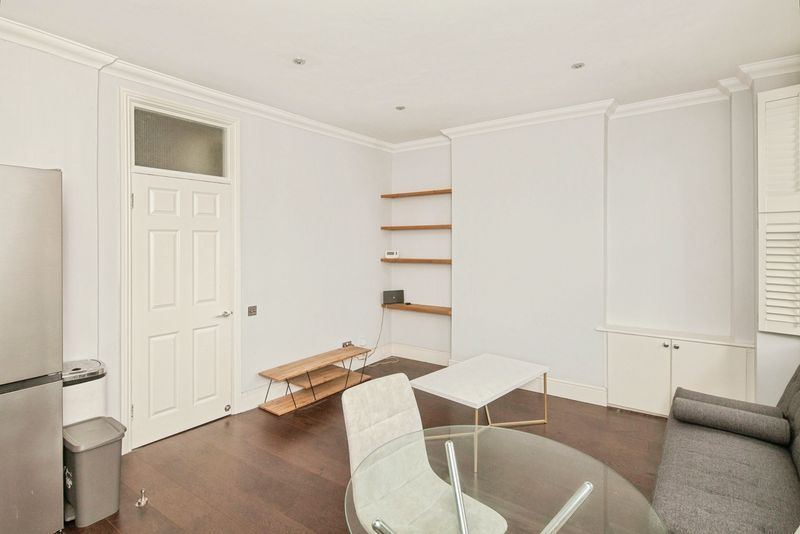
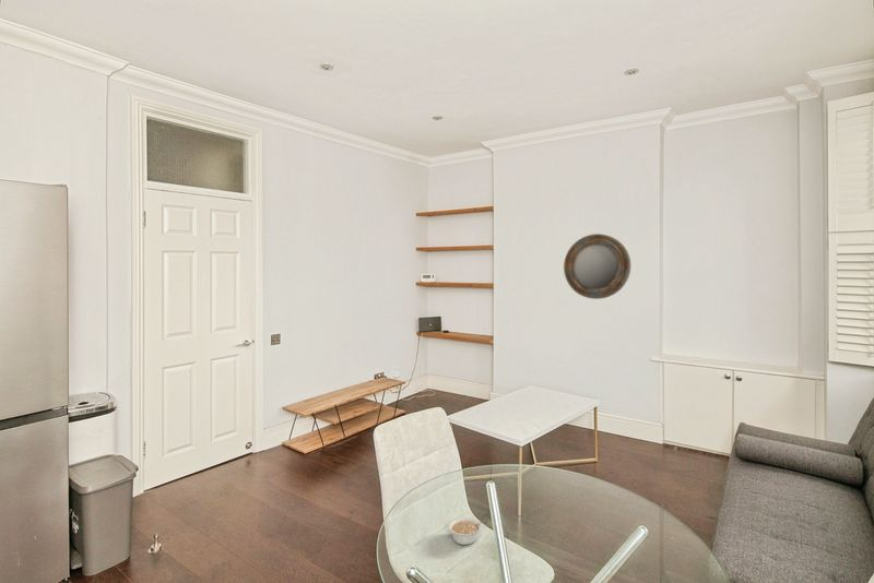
+ home mirror (595, 266)
+ legume (465, 530)
